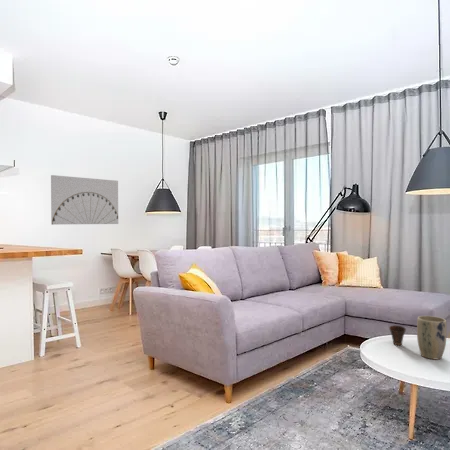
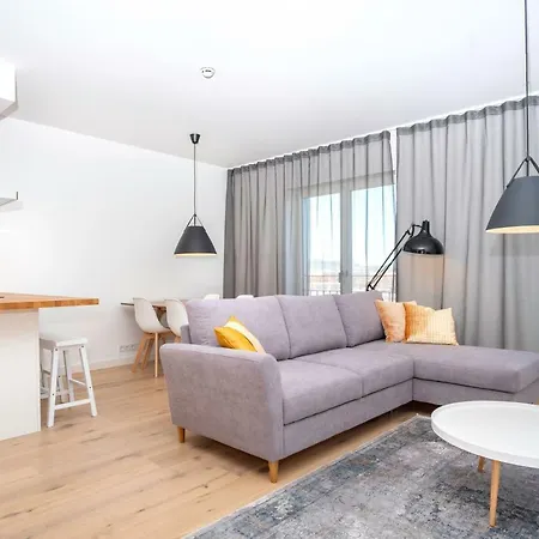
- plant pot (431, 337)
- wall art (86, 201)
- cup (397, 336)
